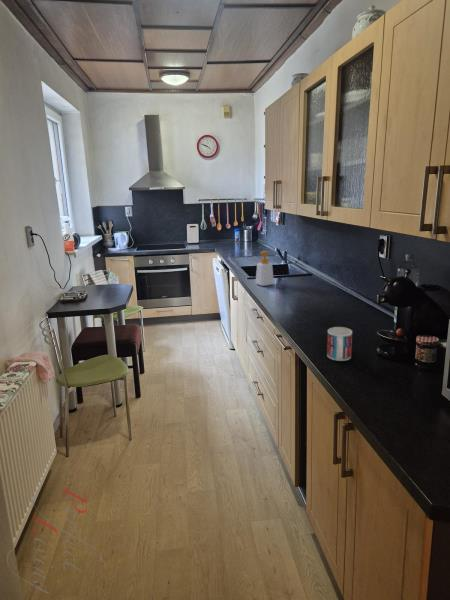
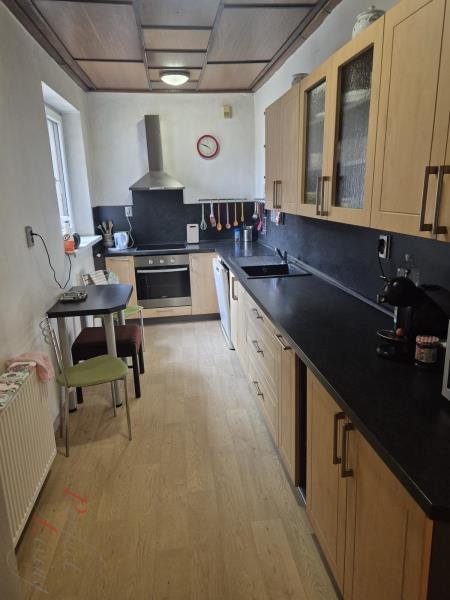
- mug (341, 345)
- soap bottle (267, 267)
